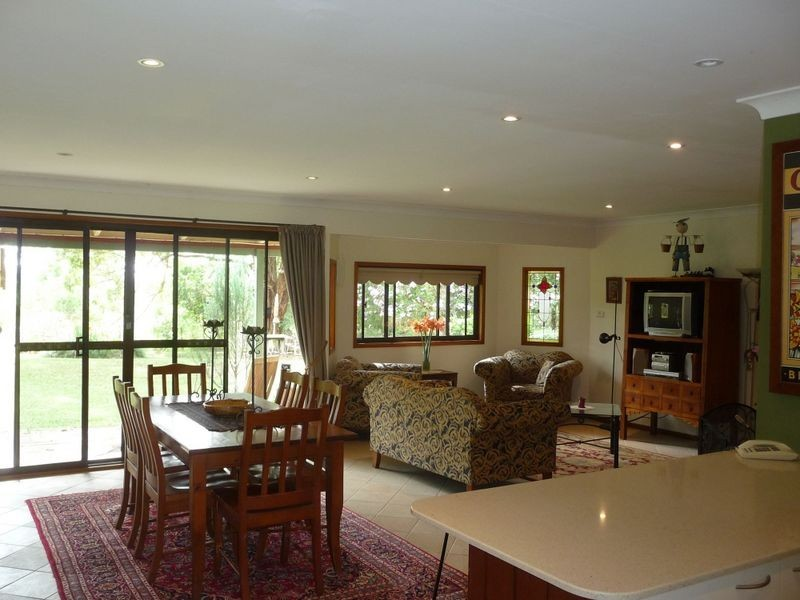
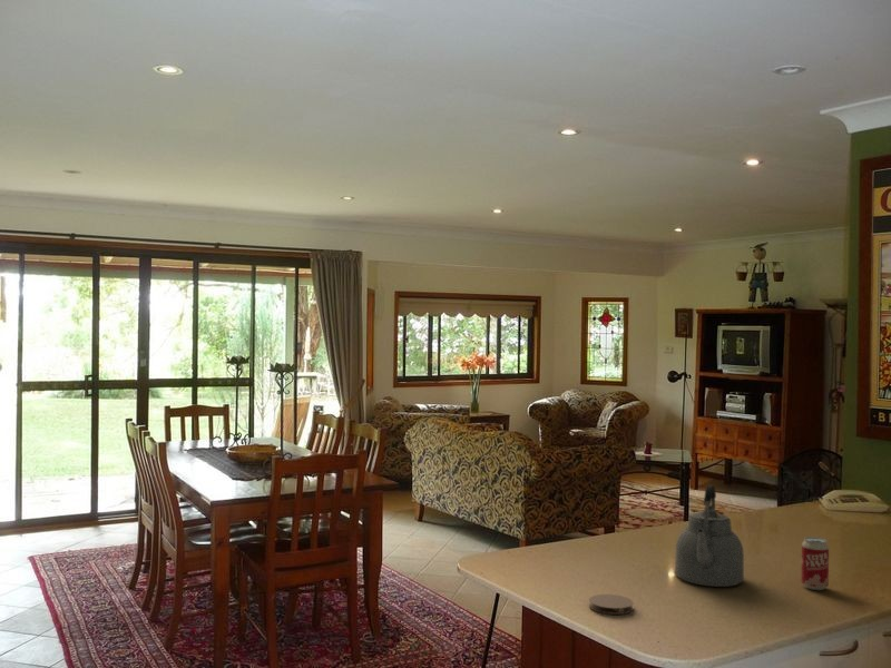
+ coaster (610, 603)
+ kettle (707, 534)
+ beverage can (814, 563)
